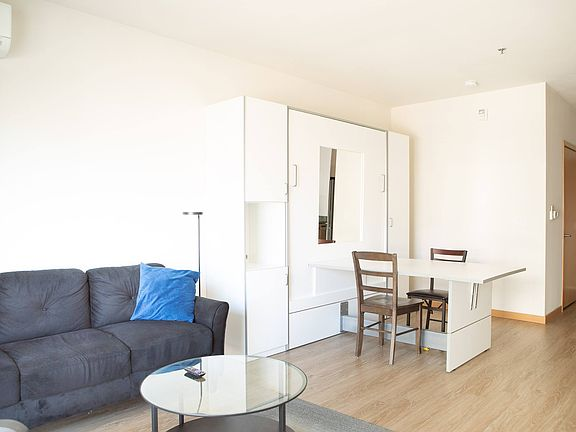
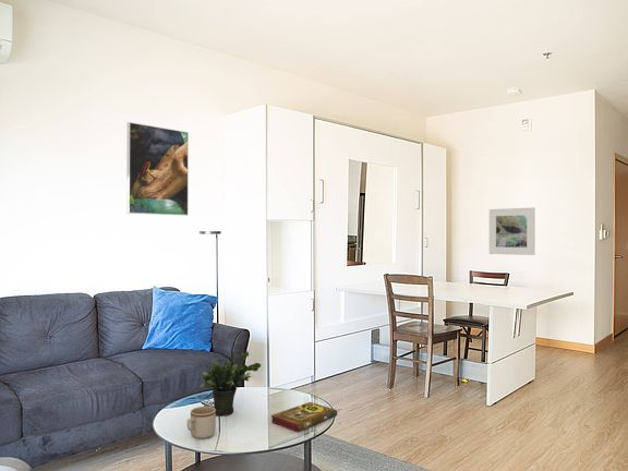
+ mug (200, 423)
+ book (304, 415)
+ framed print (511, 231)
+ potted plant (234, 378)
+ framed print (158, 170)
